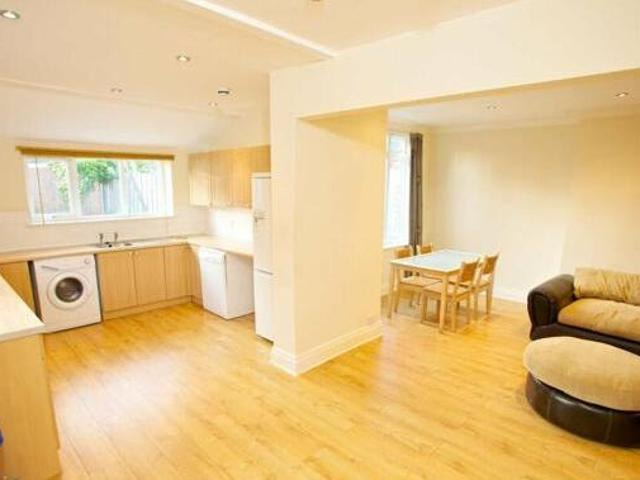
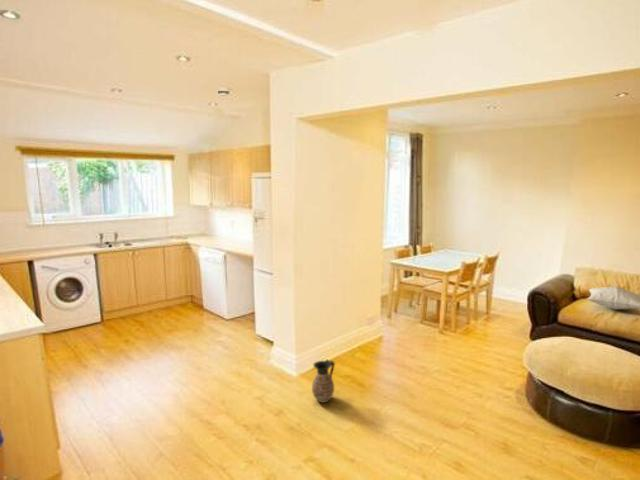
+ ceramic jug (323, 380)
+ decorative pillow (614, 297)
